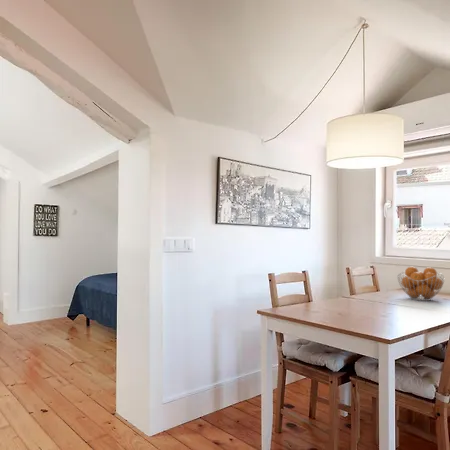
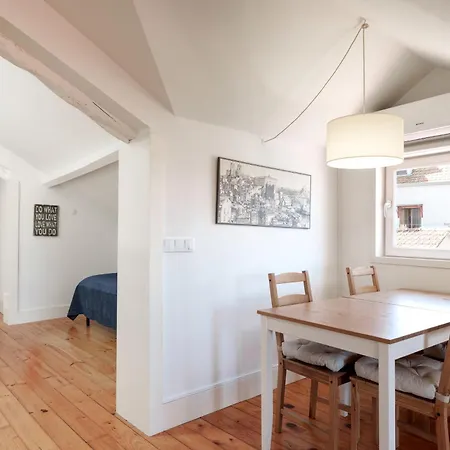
- fruit basket (420, 283)
